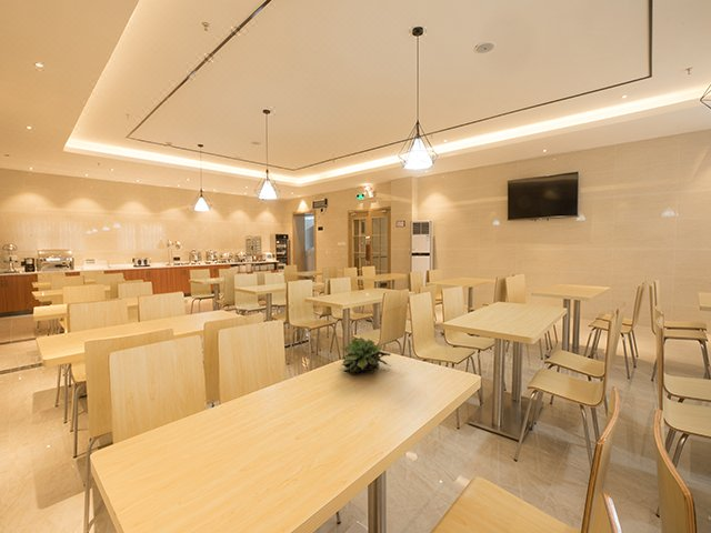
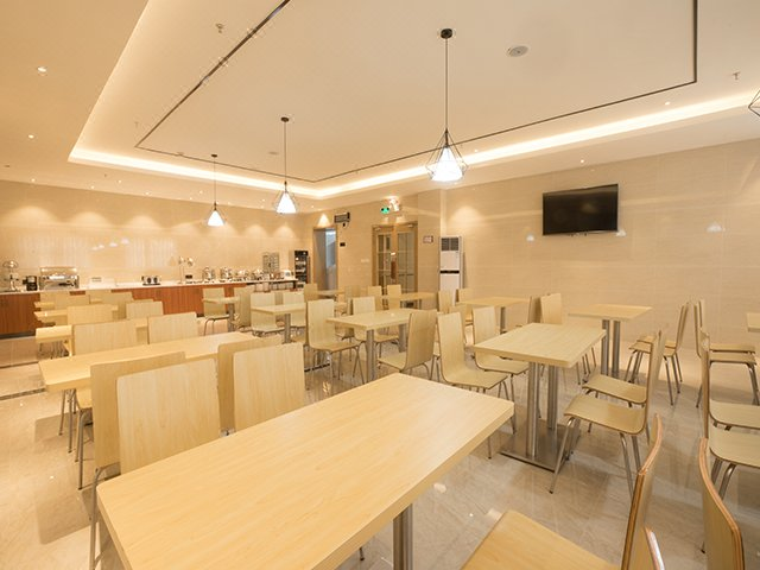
- succulent plant (363, 352)
